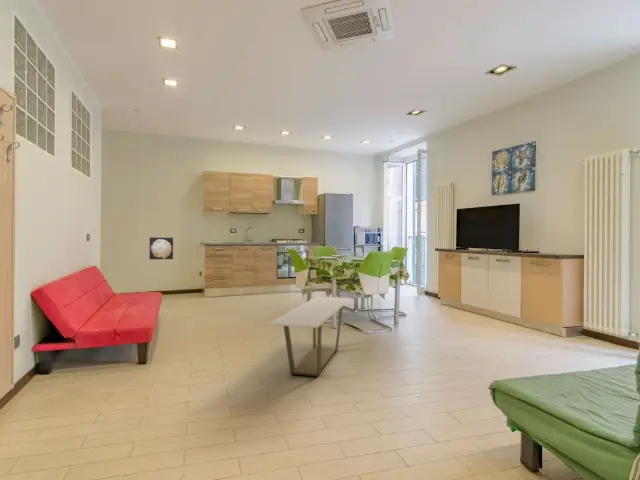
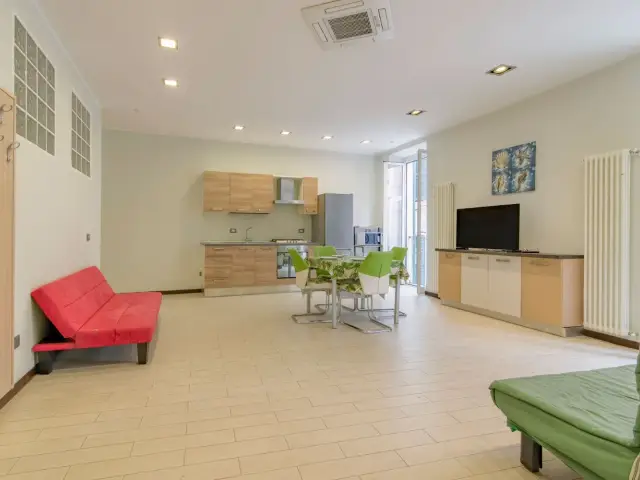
- wall art (161, 248)
- coffee table (315, 334)
